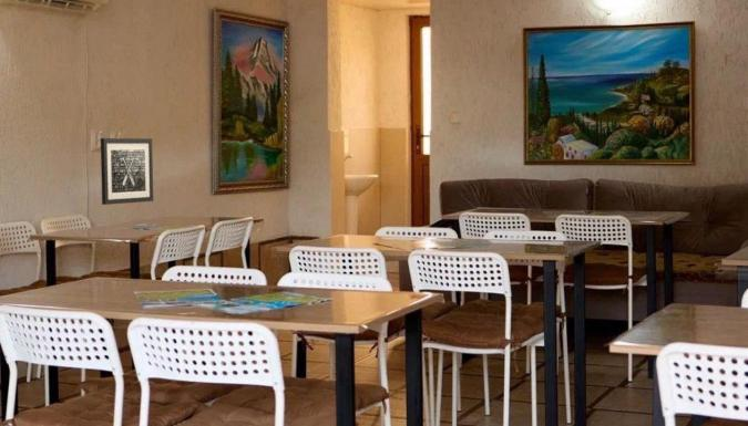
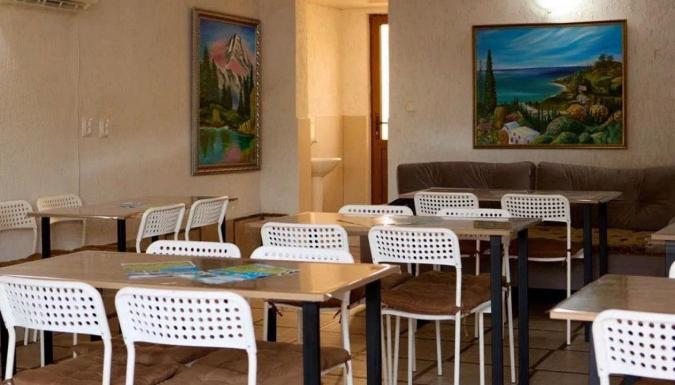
- wall art (127, 170)
